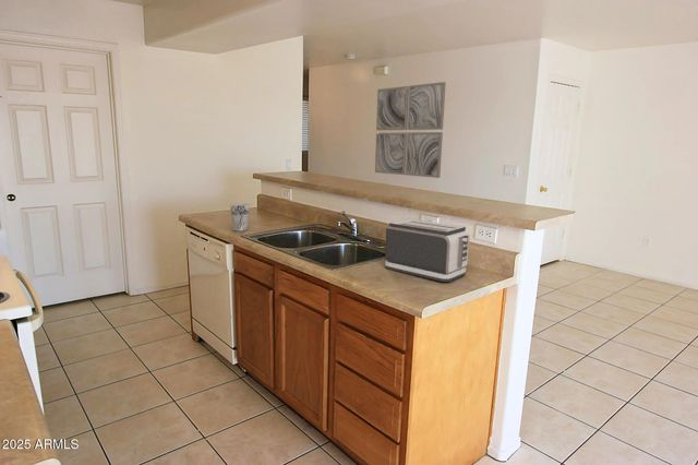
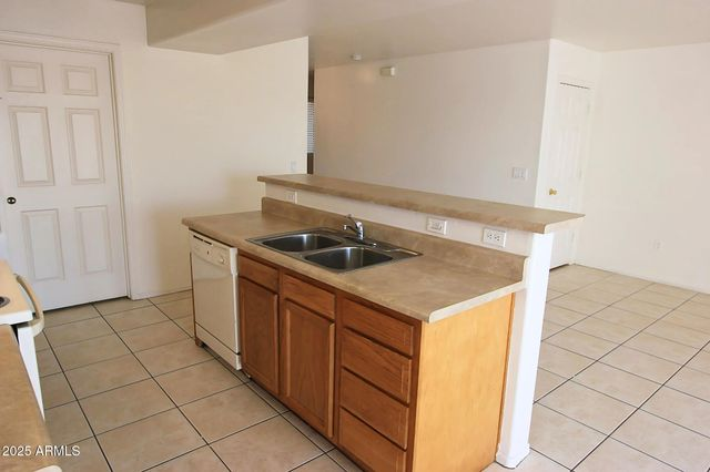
- wall art (406, 132)
- toaster (428, 248)
- cup (240, 216)
